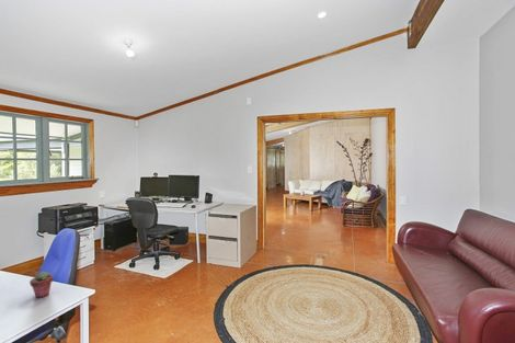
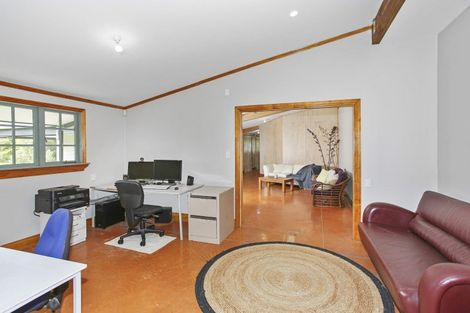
- potted succulent (42, 283)
